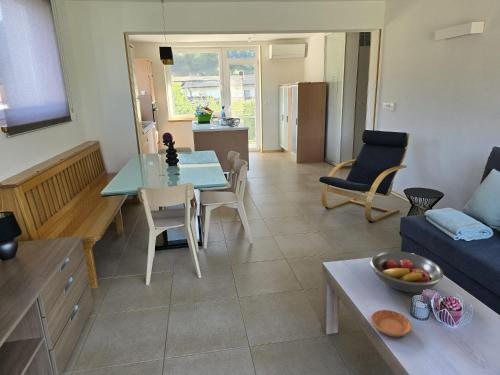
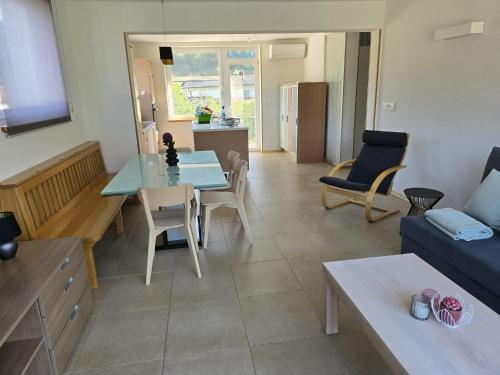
- fruit bowl (404, 272)
- saucer (390, 324)
